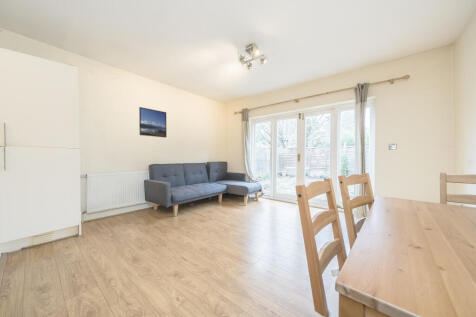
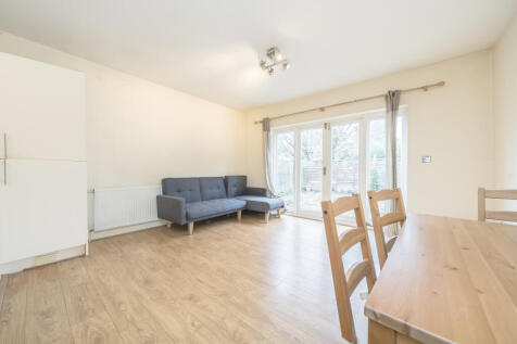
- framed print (153, 123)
